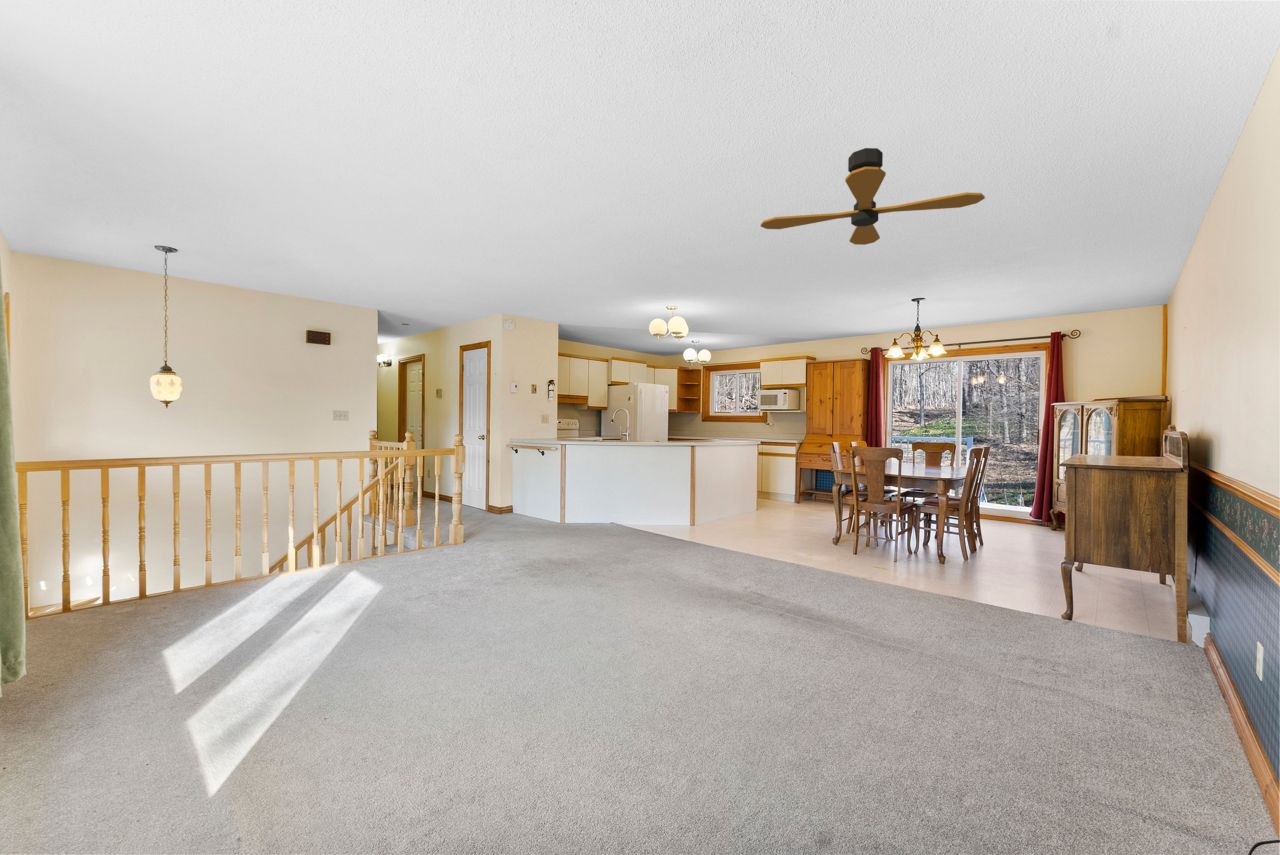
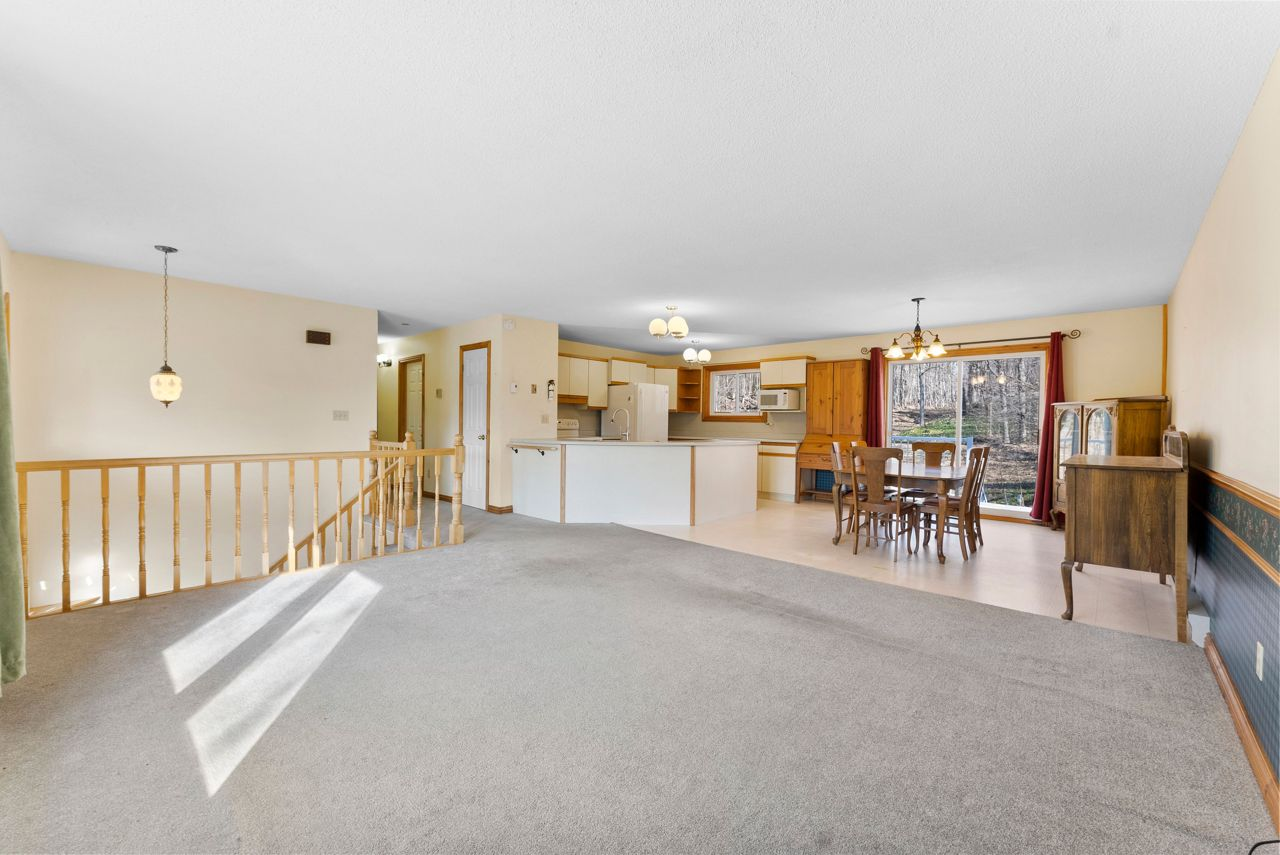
- ceiling fan (865, 188)
